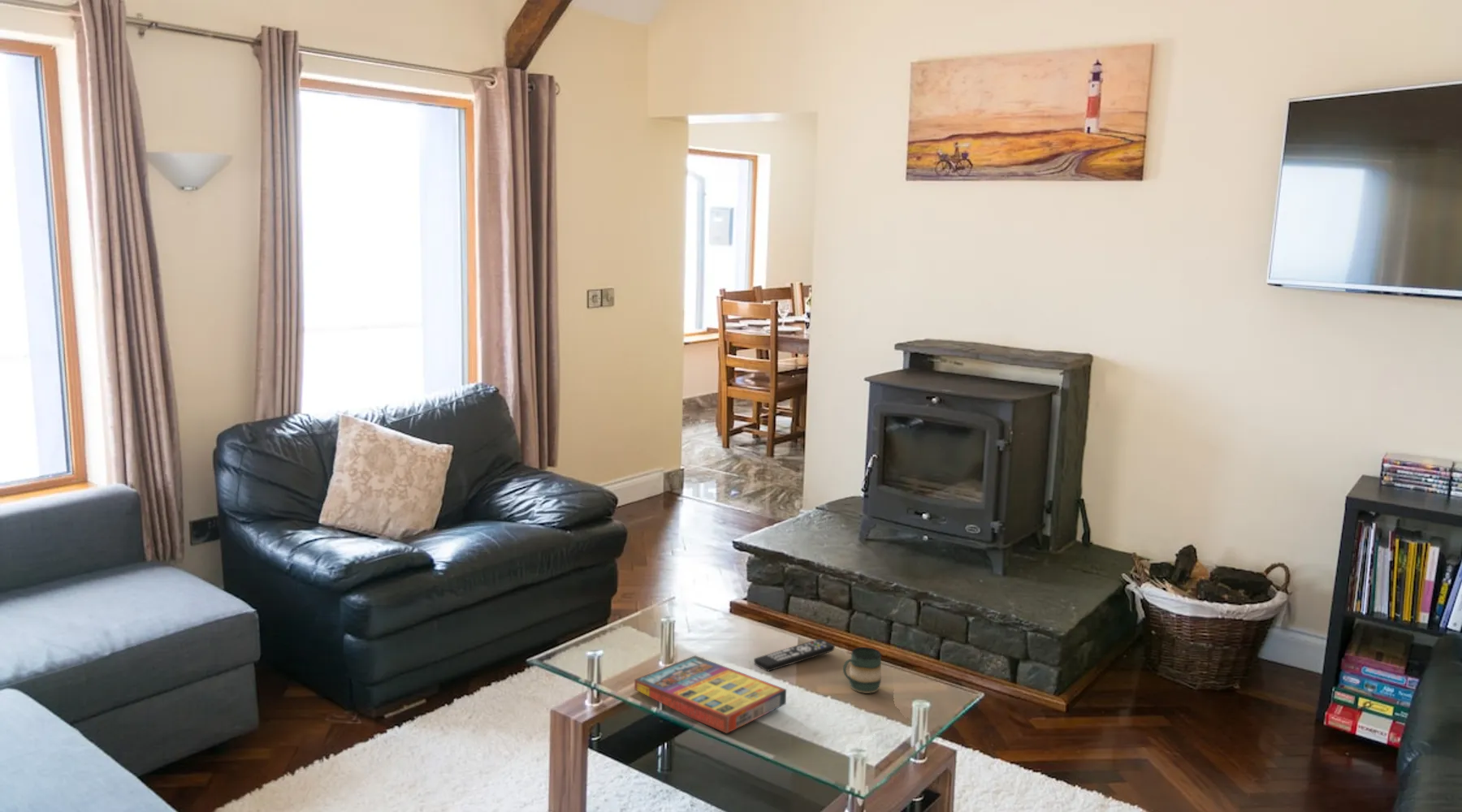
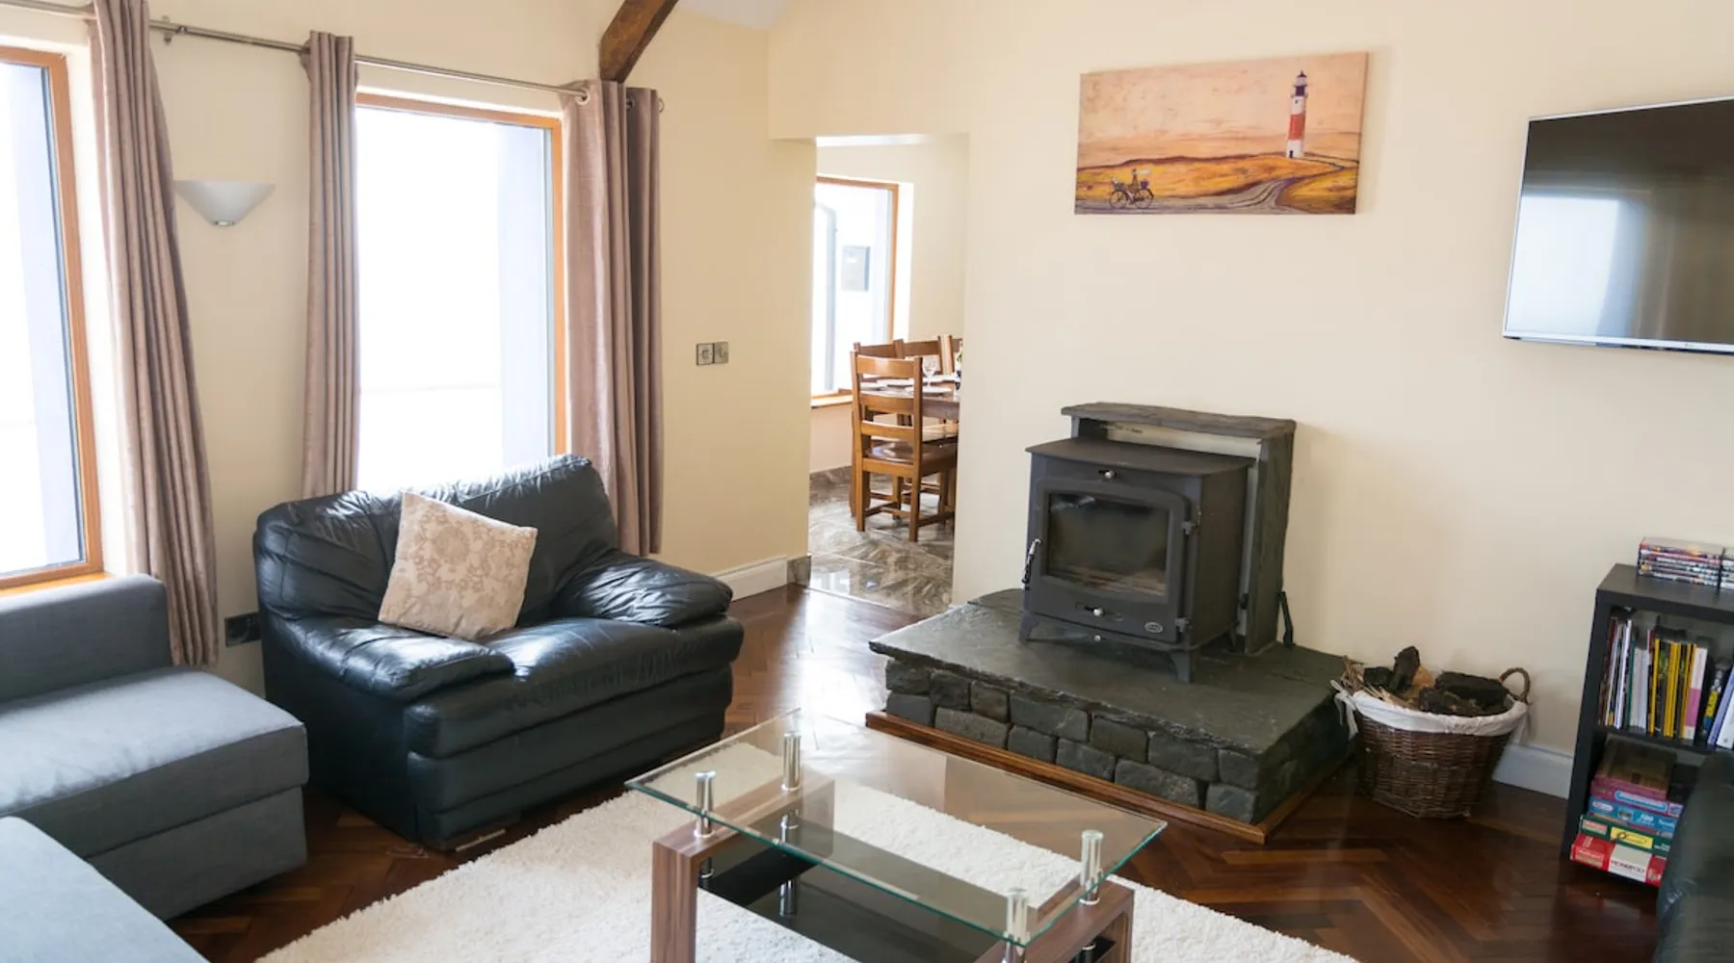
- remote control (794, 654)
- game compilation box (709, 692)
- mug (860, 671)
